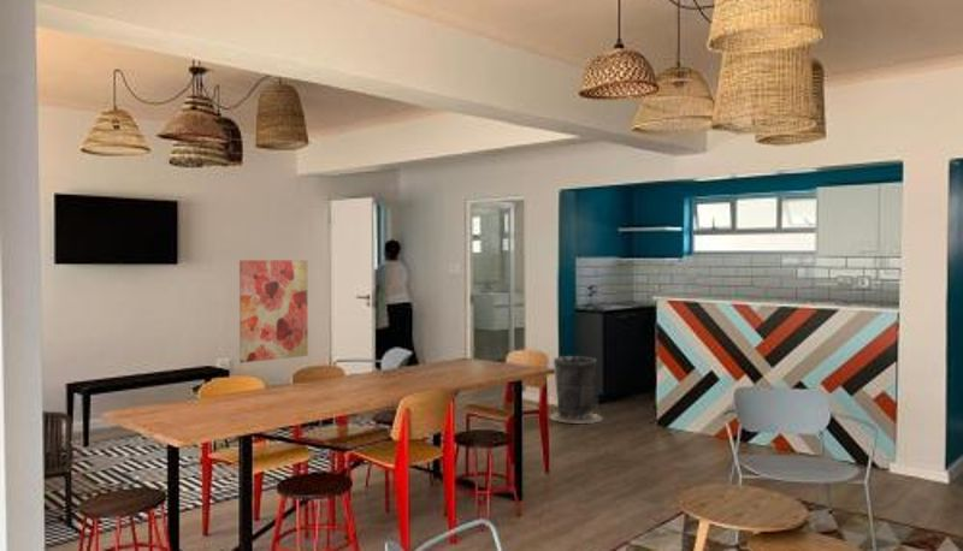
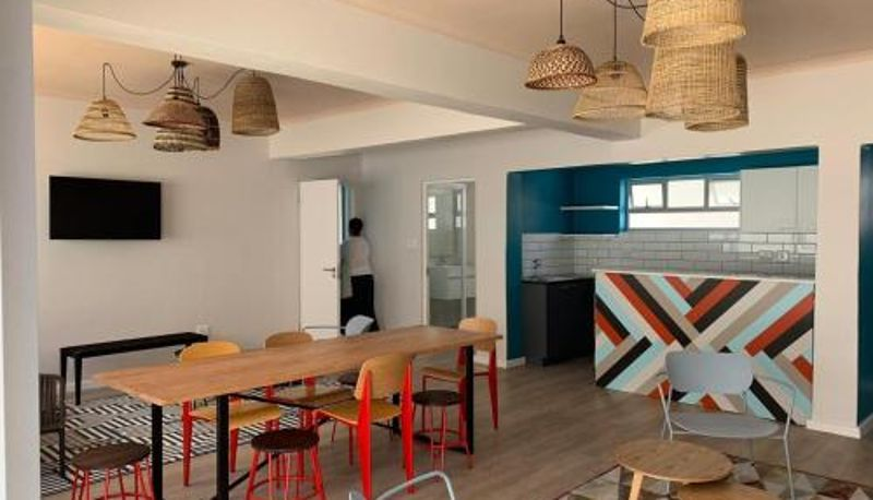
- wall art (274, 309)
- trash can (575, 387)
